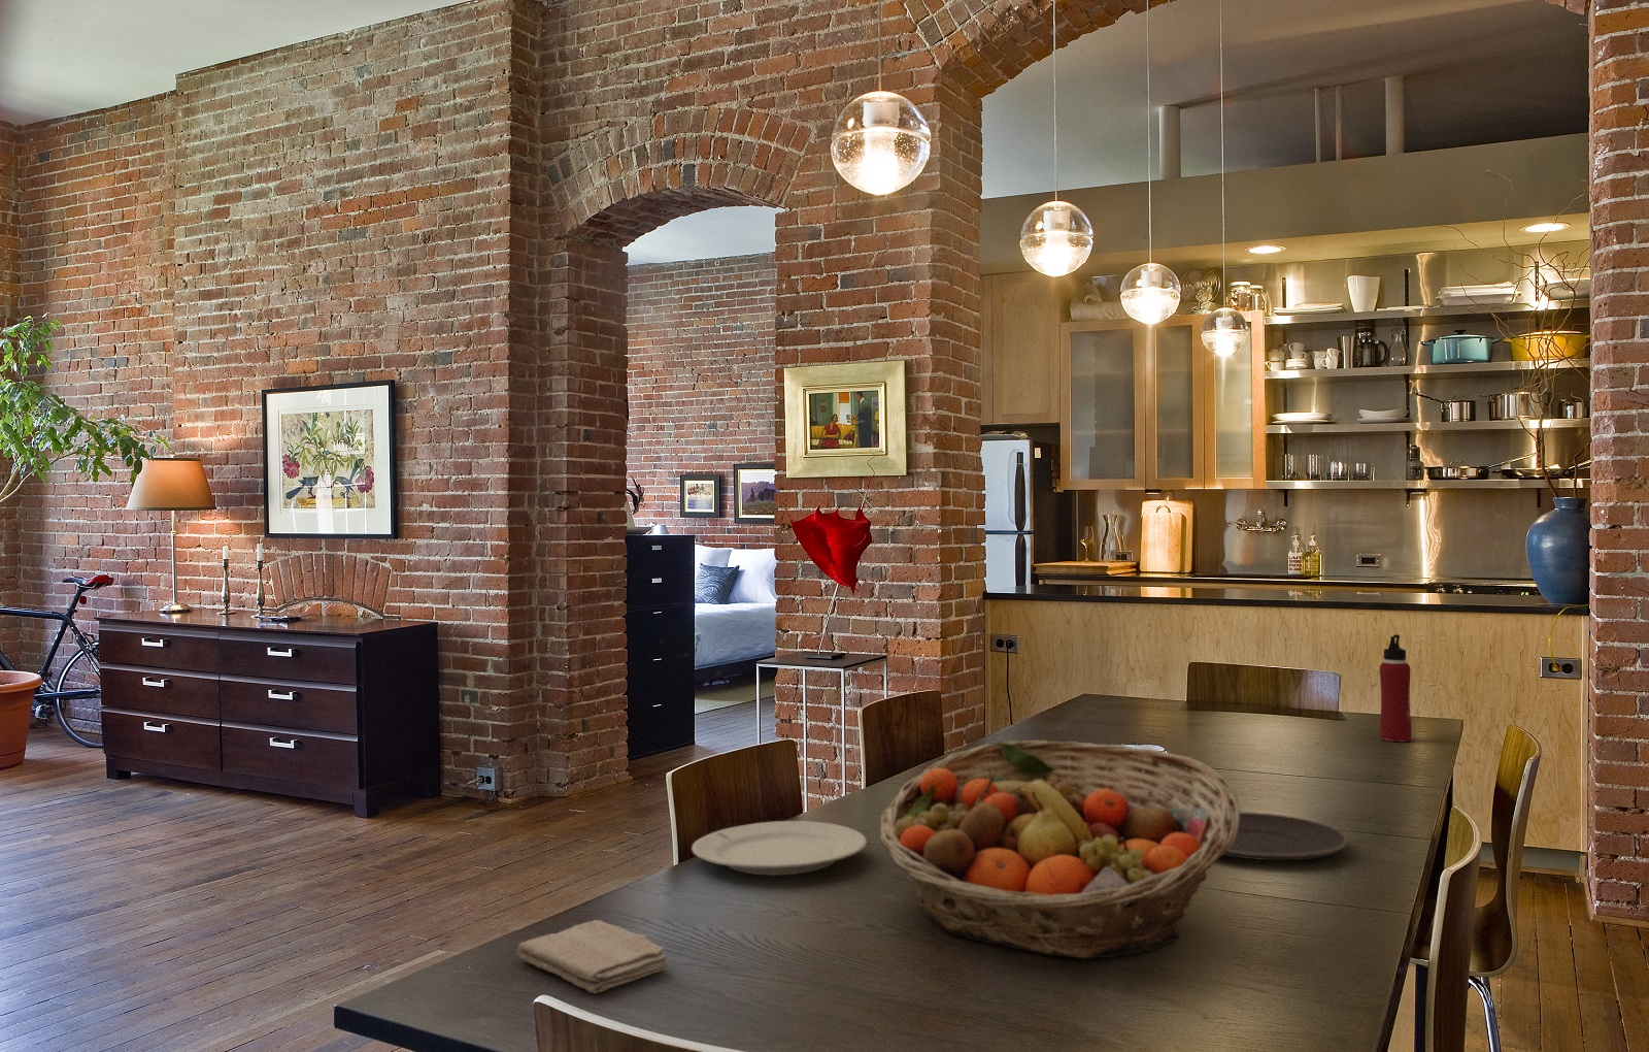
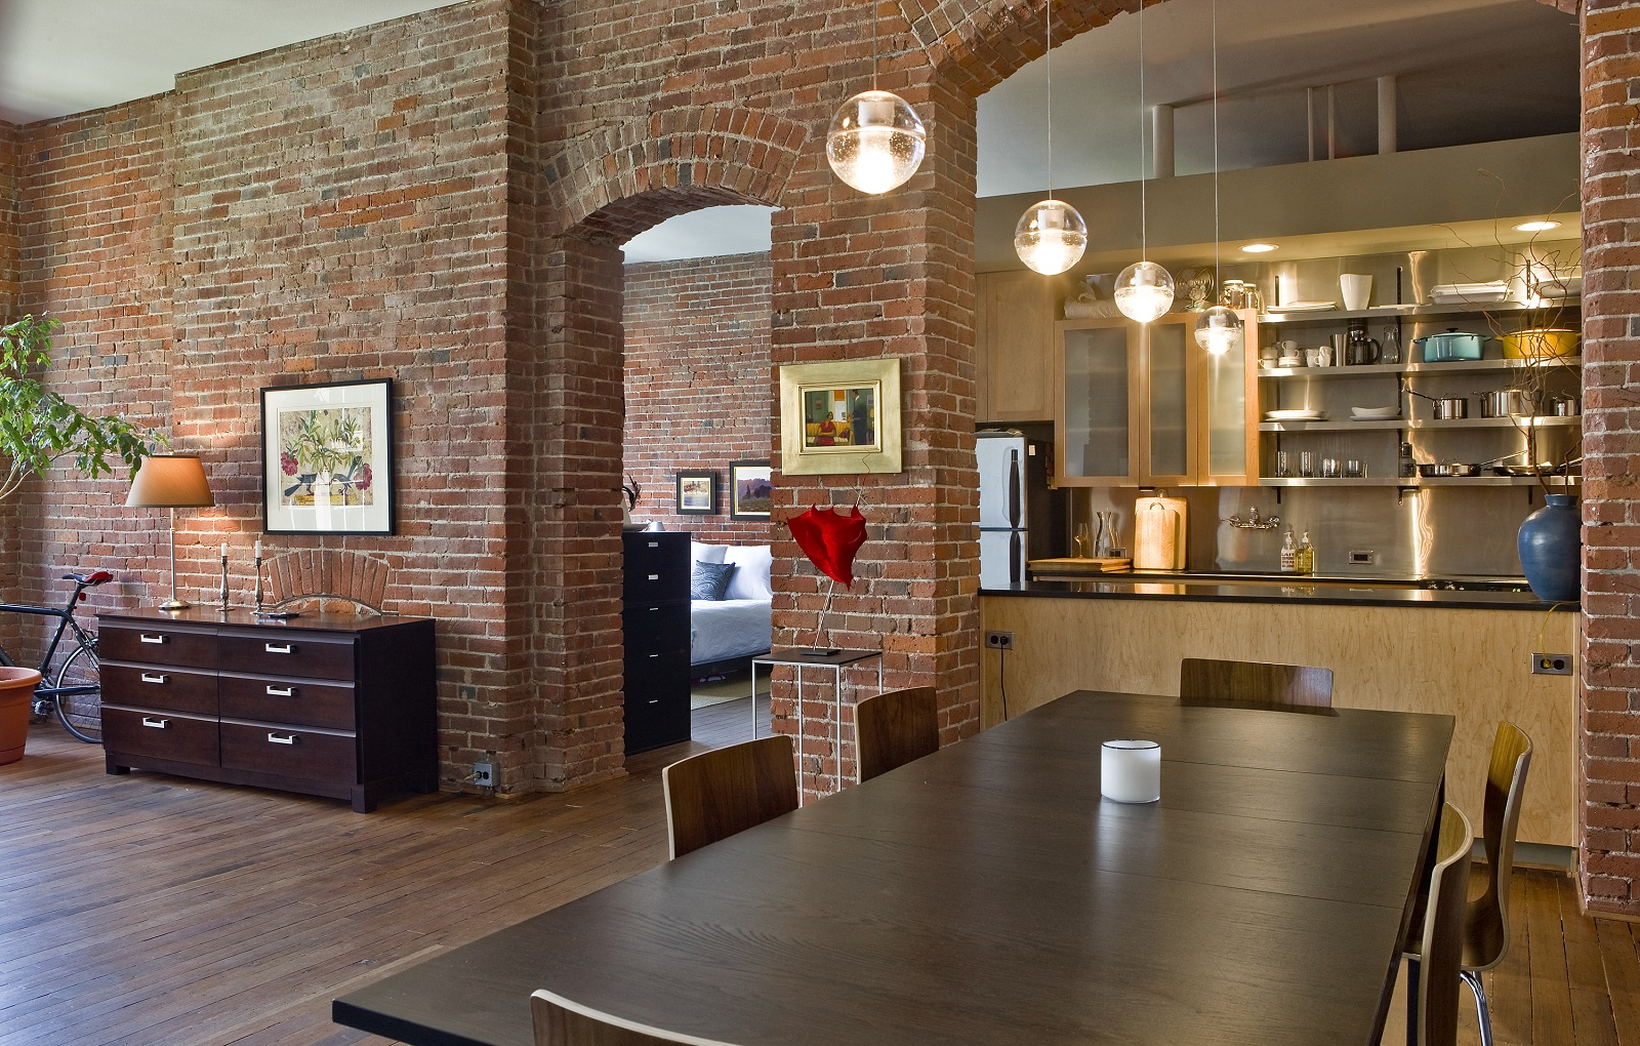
- plate (1256, 838)
- washcloth (593, 952)
- chinaware (779, 850)
- water bottle (1394, 687)
- fruit basket (1053, 838)
